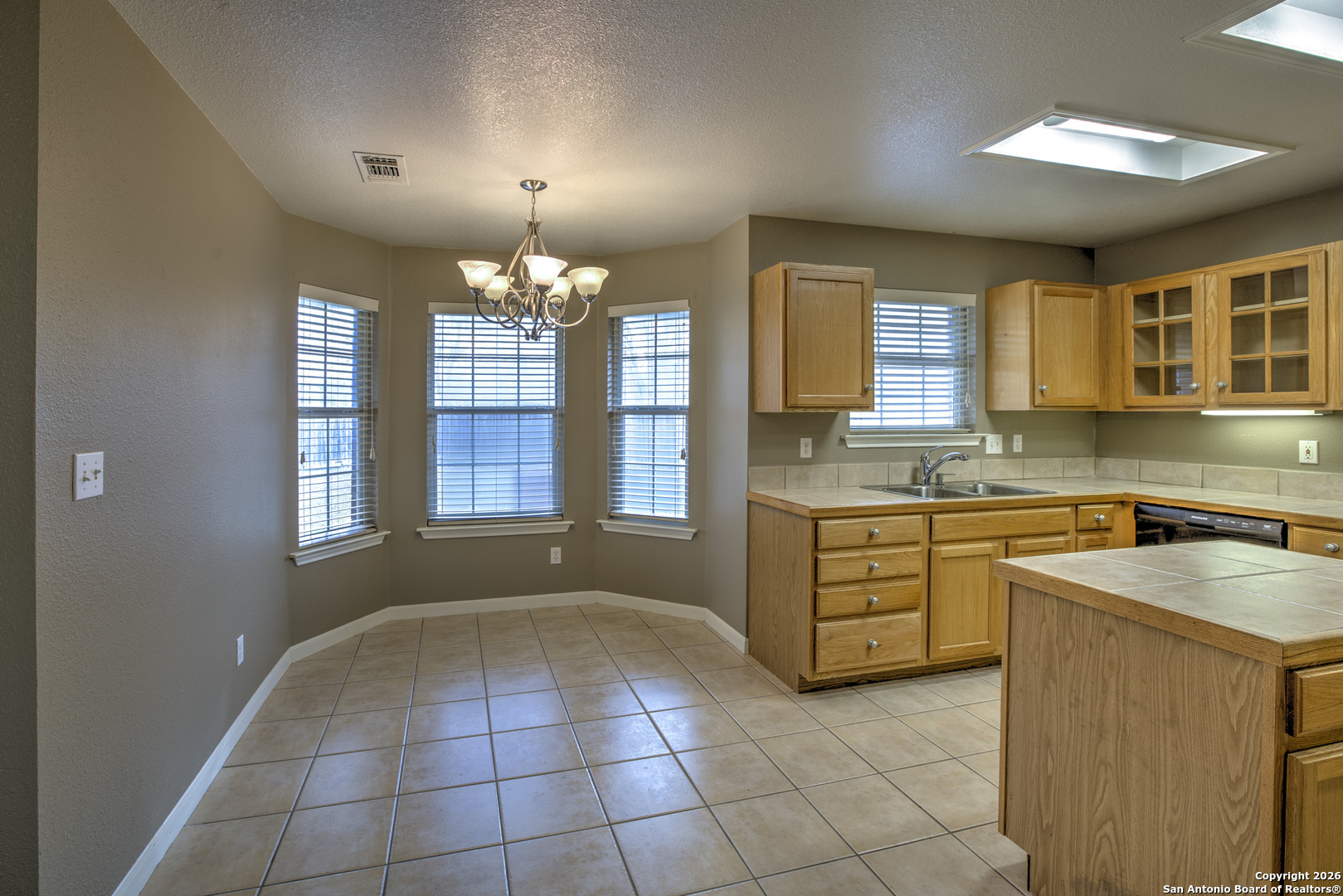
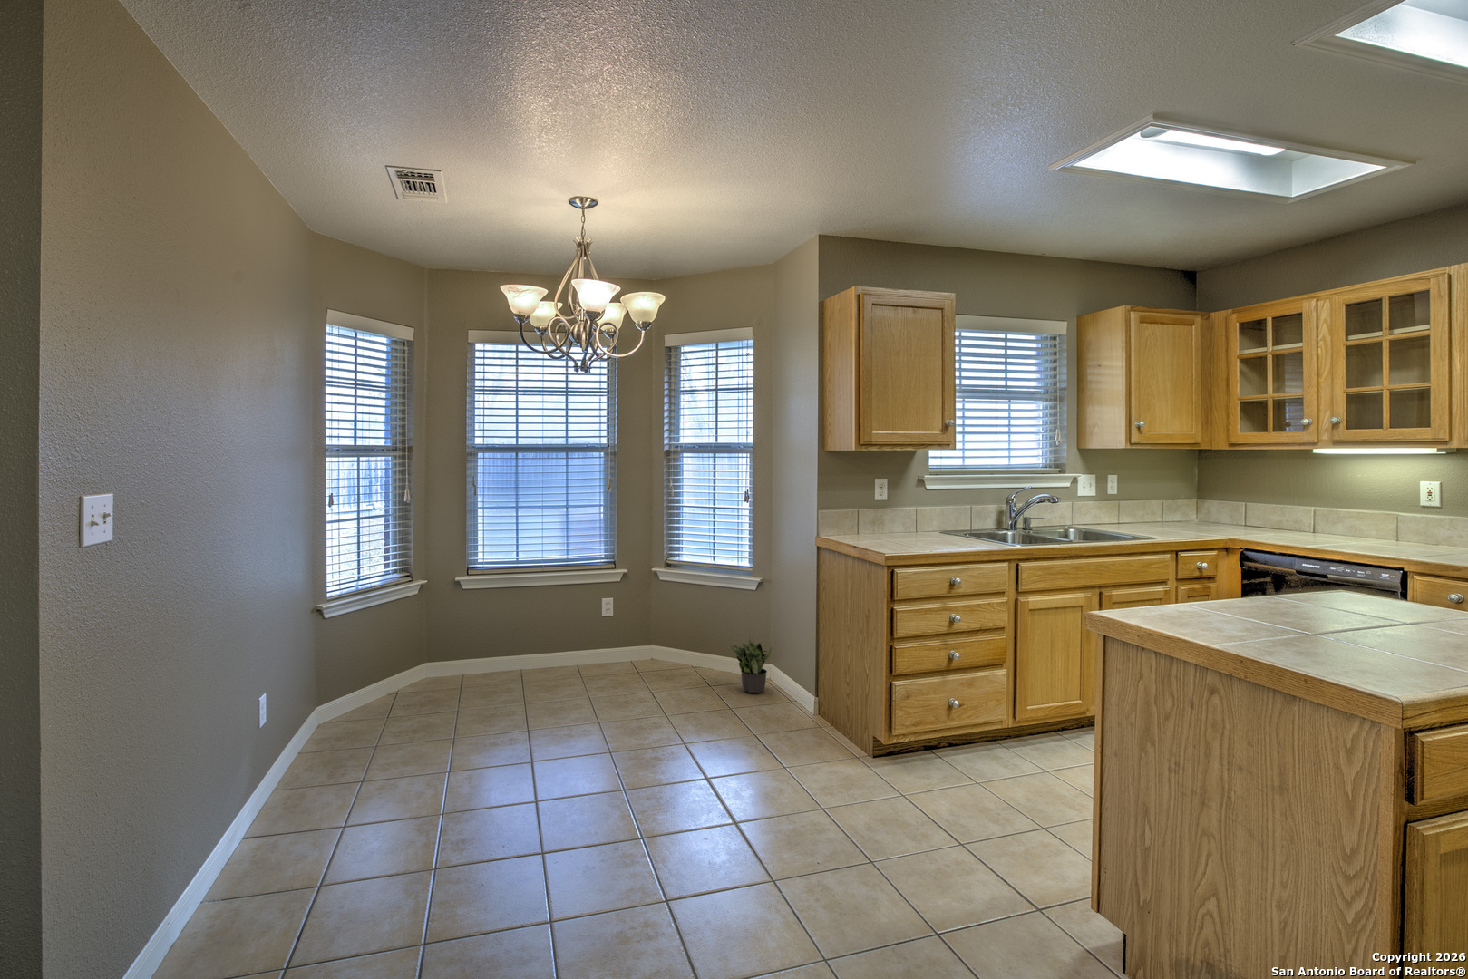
+ potted plant (753, 662)
